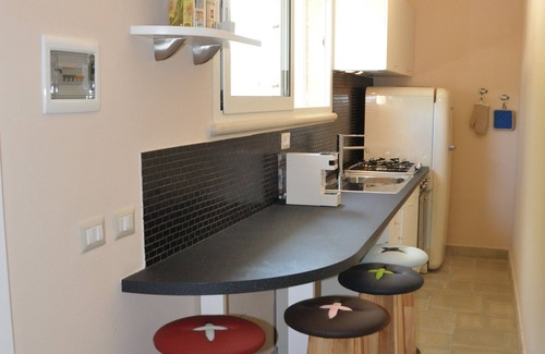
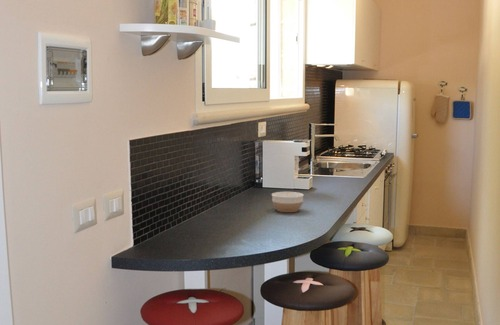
+ bowl (287, 202)
